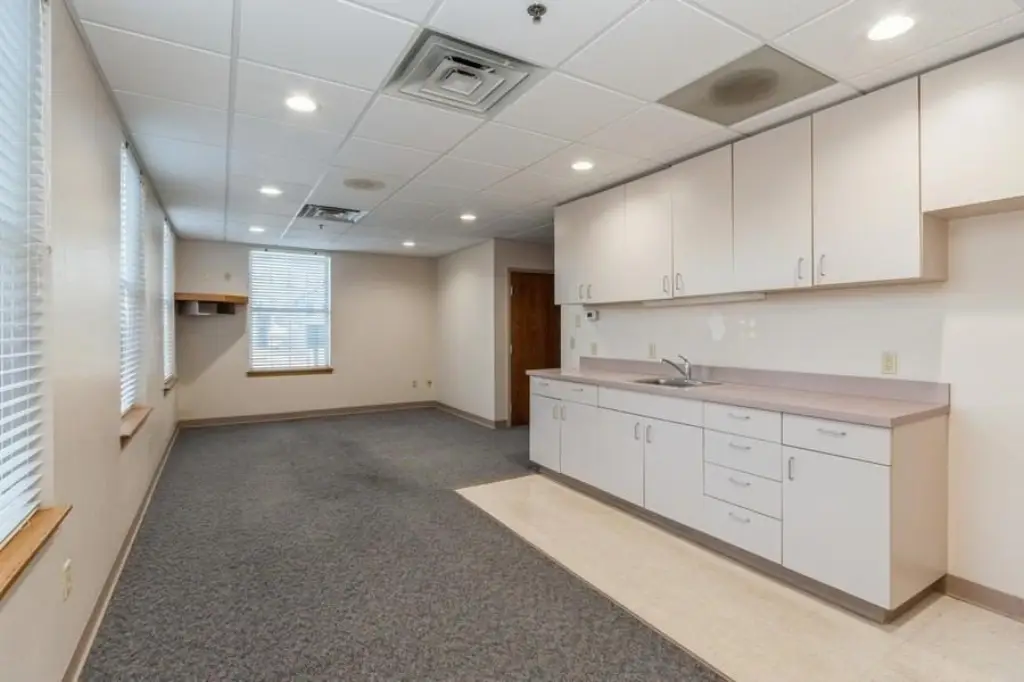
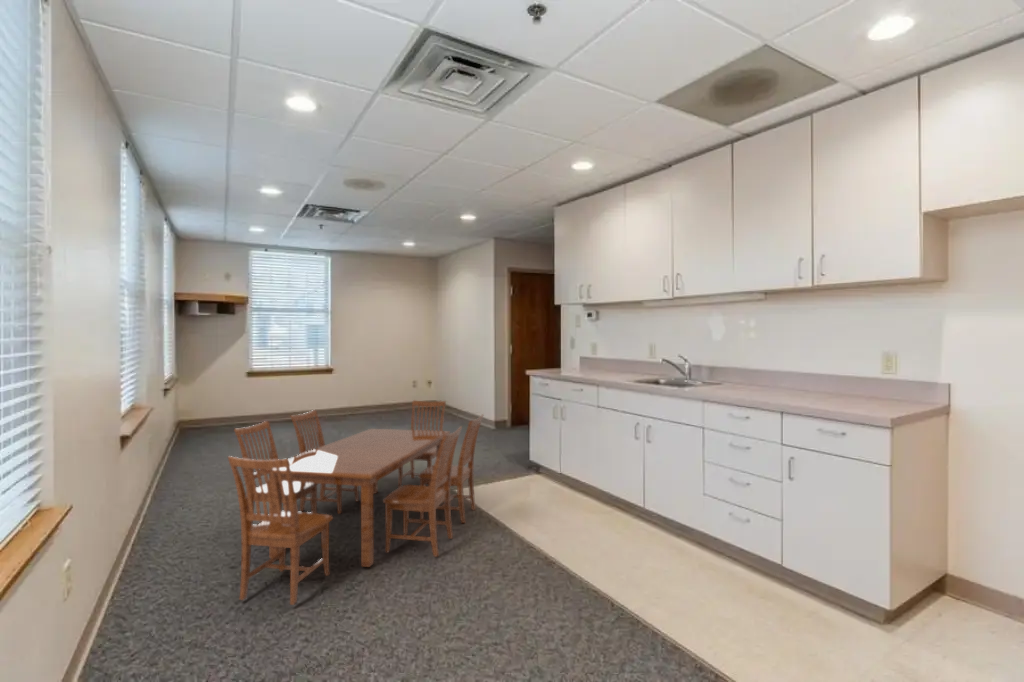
+ dining set (371, 471)
